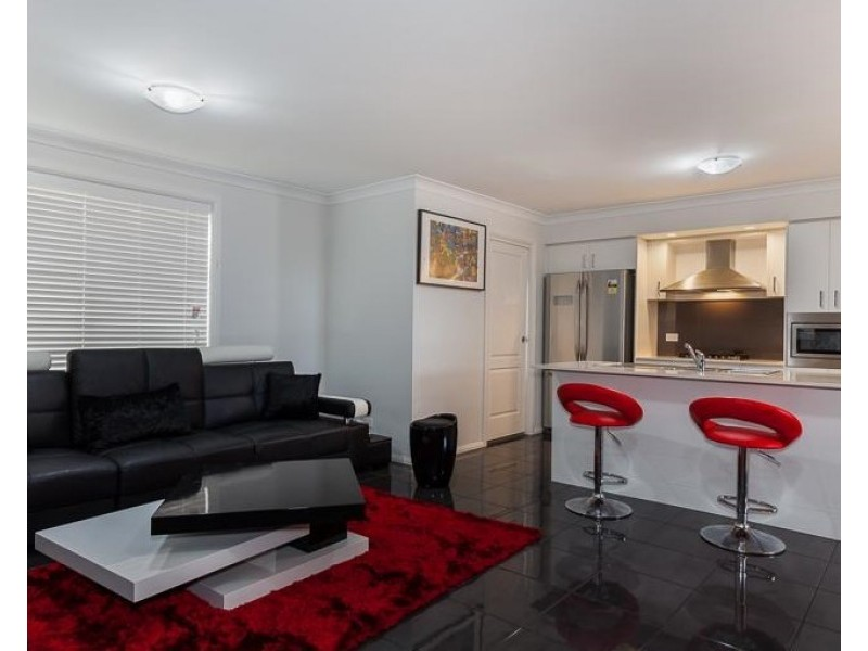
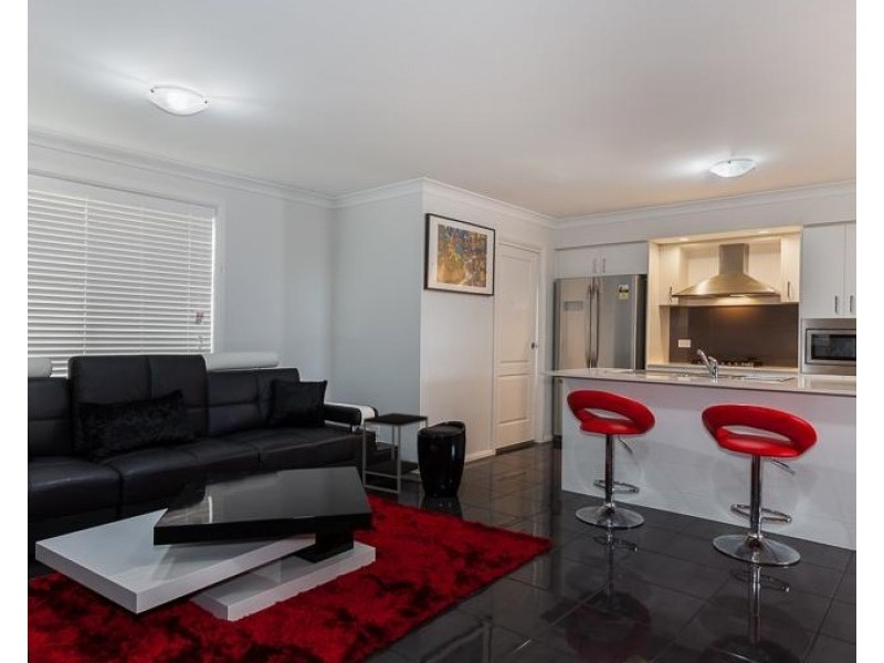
+ side table (393, 451)
